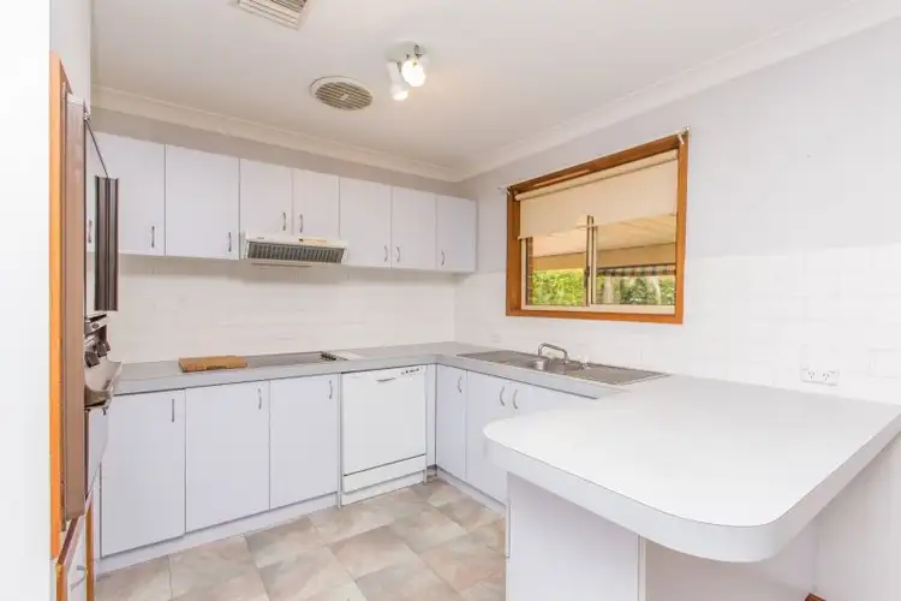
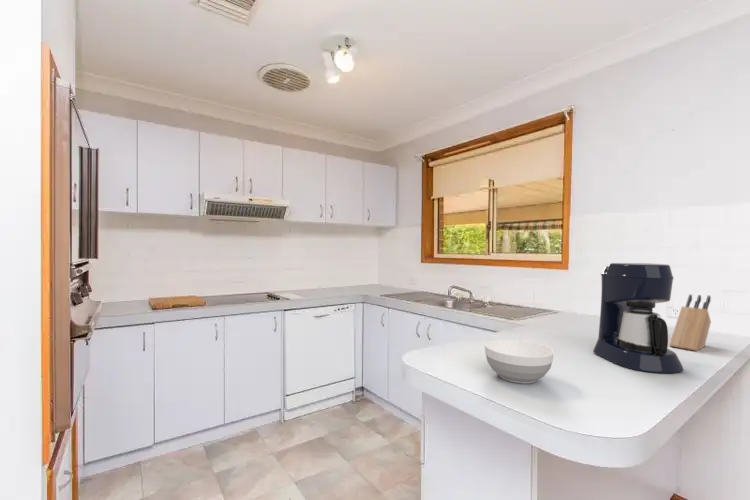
+ knife block (692, 320)
+ coffee maker (638, 312)
+ bowl (517, 362)
